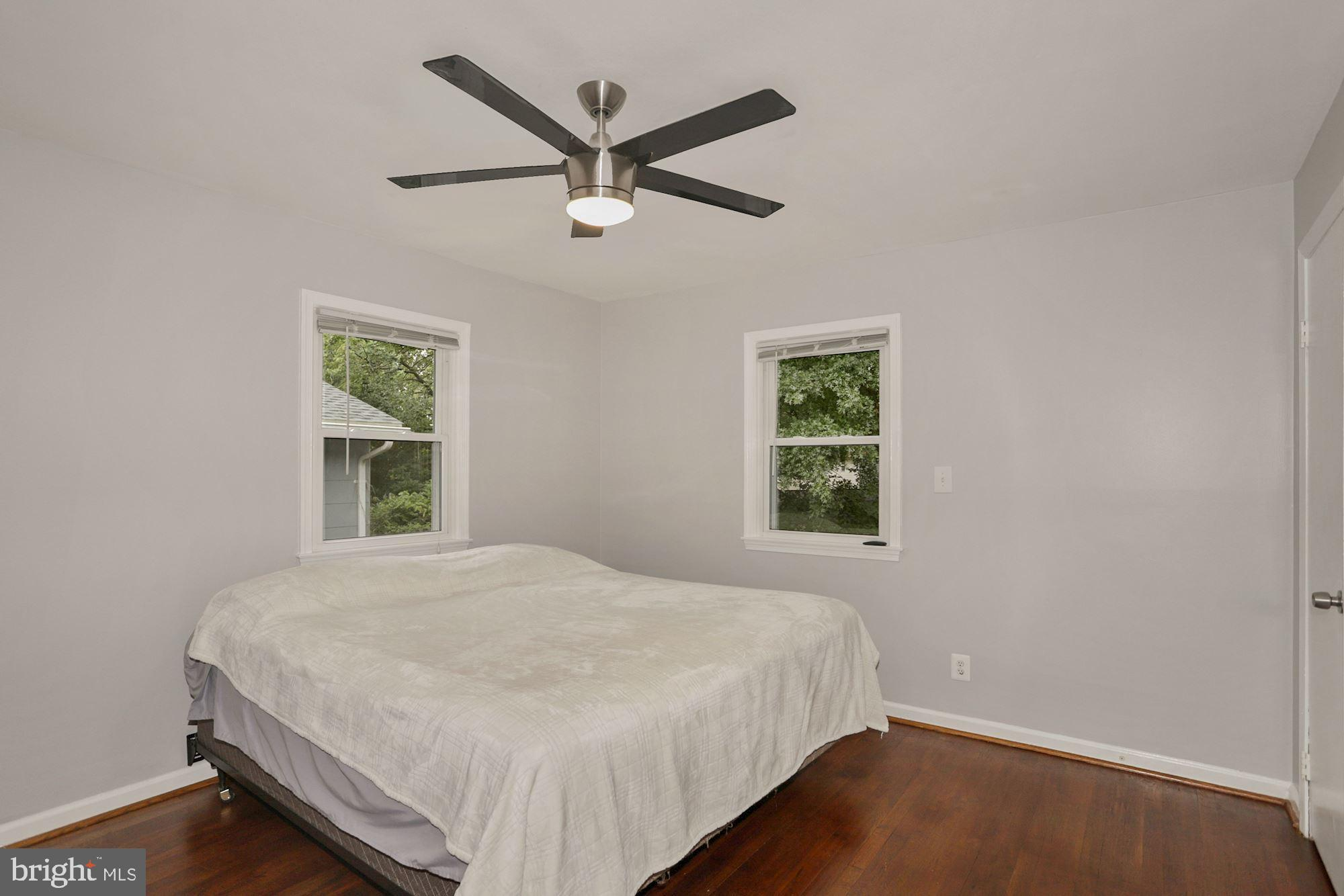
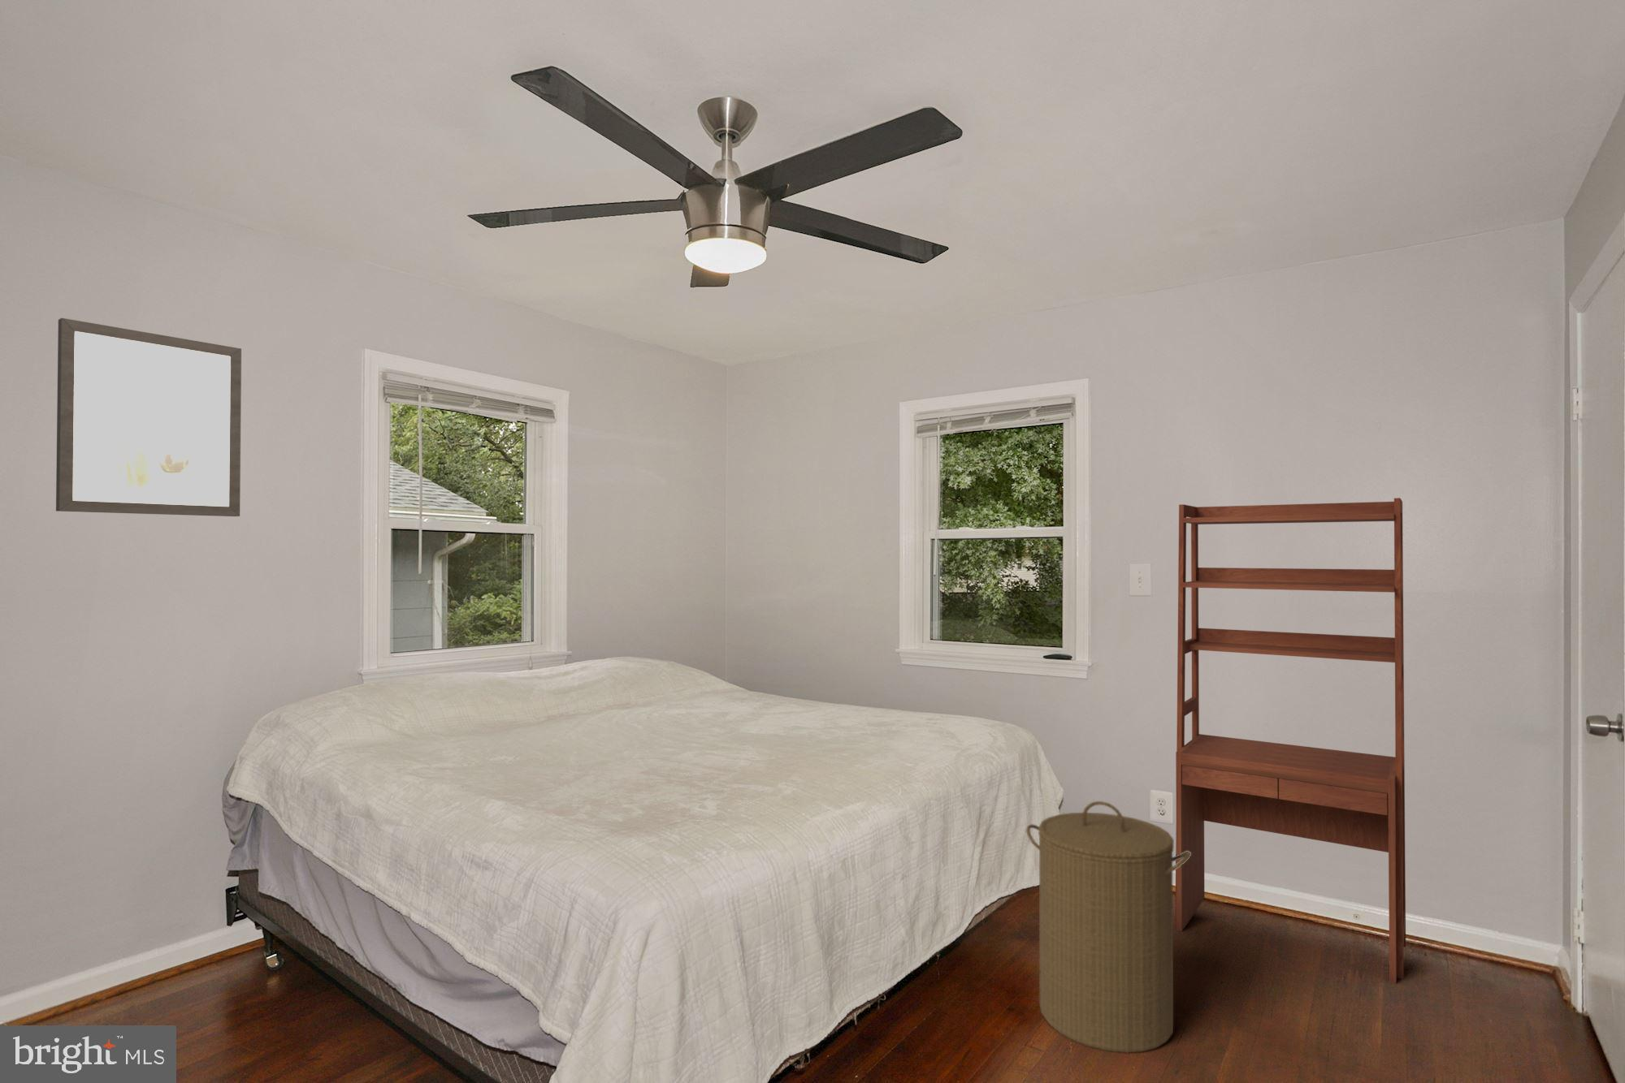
+ laundry hamper (1105, 909)
+ wall art (155, 424)
+ shelving unit (1284, 743)
